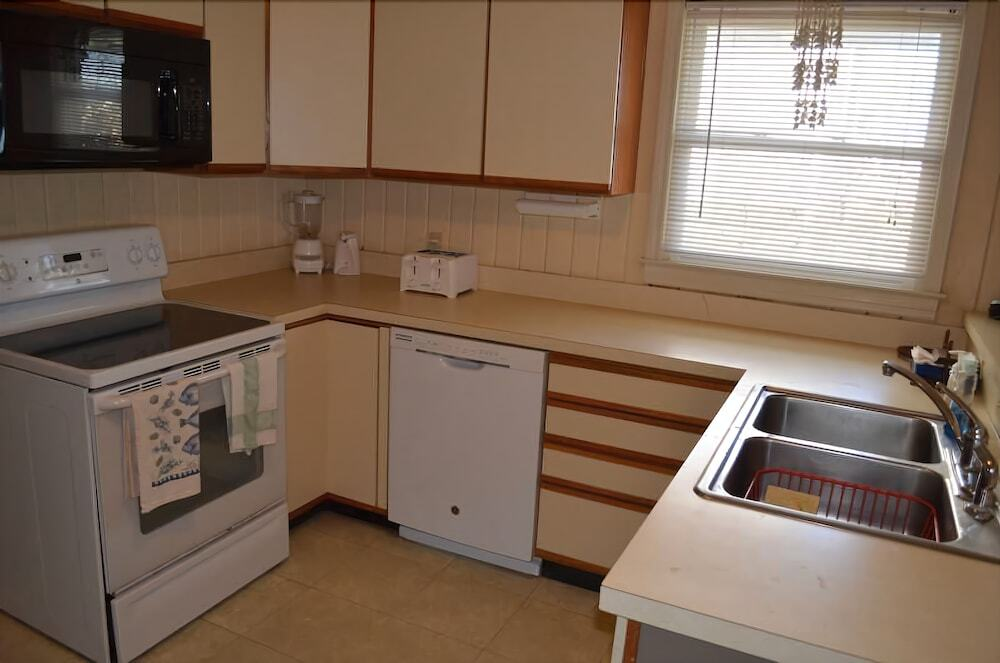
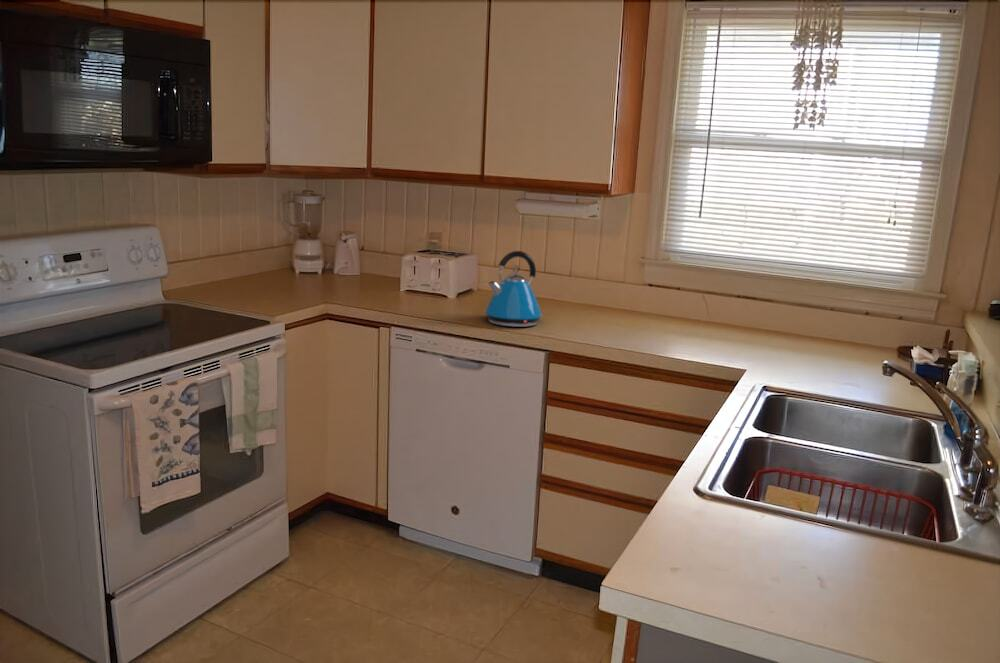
+ kettle (516, 286)
